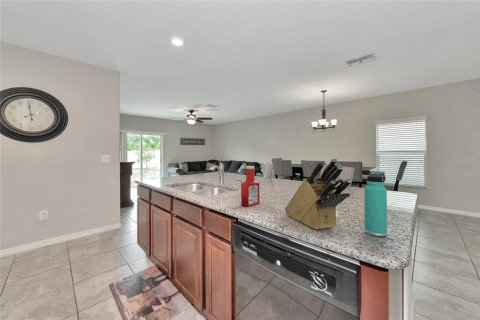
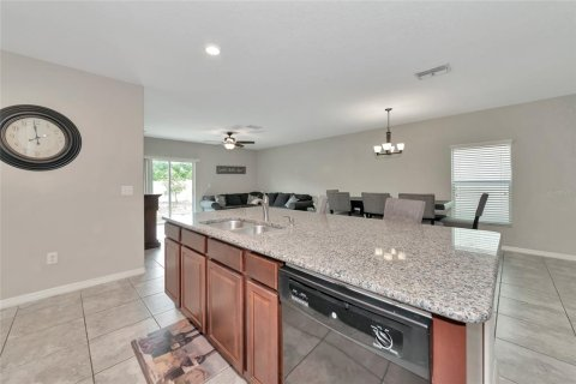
- knife block (313, 191)
- soap bottle (250, 185)
- thermos bottle (375, 202)
